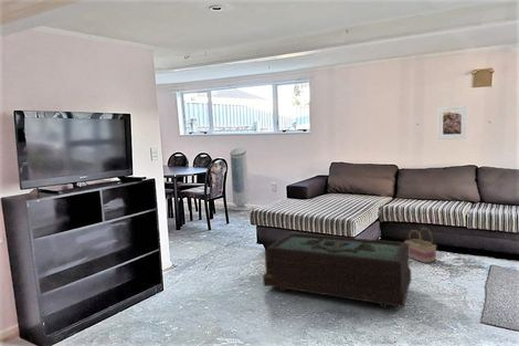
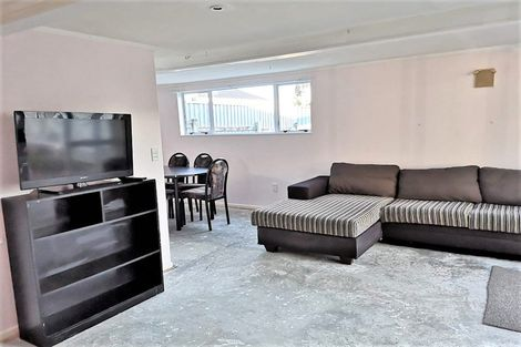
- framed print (452, 123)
- coffee table (336, 266)
- basket (420, 243)
- air purifier (239, 178)
